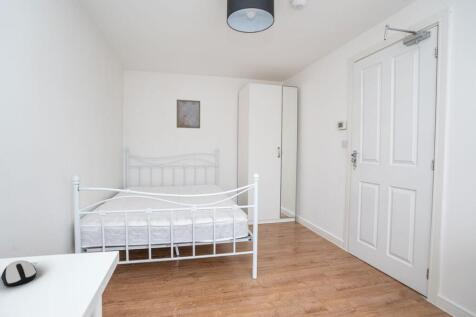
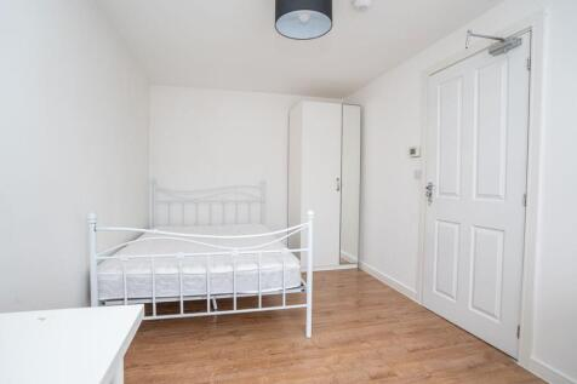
- wall art (188, 114)
- computer mouse (18, 269)
